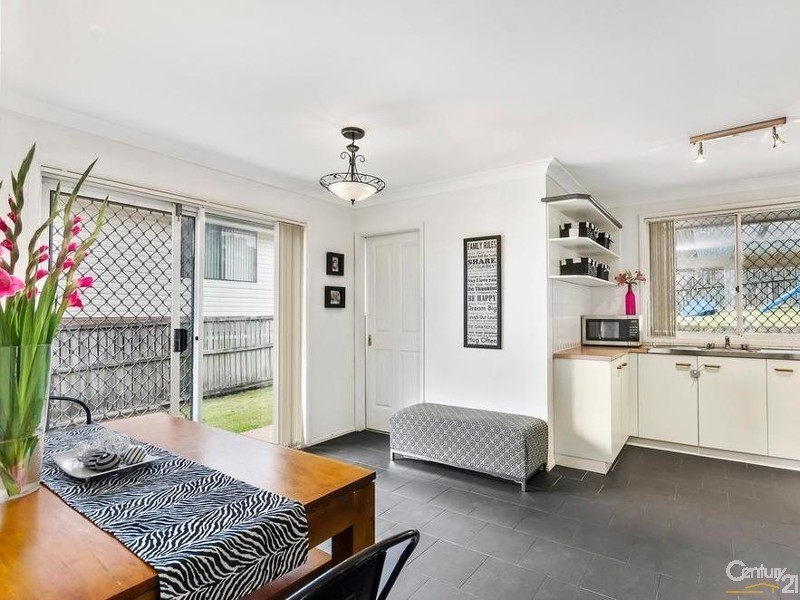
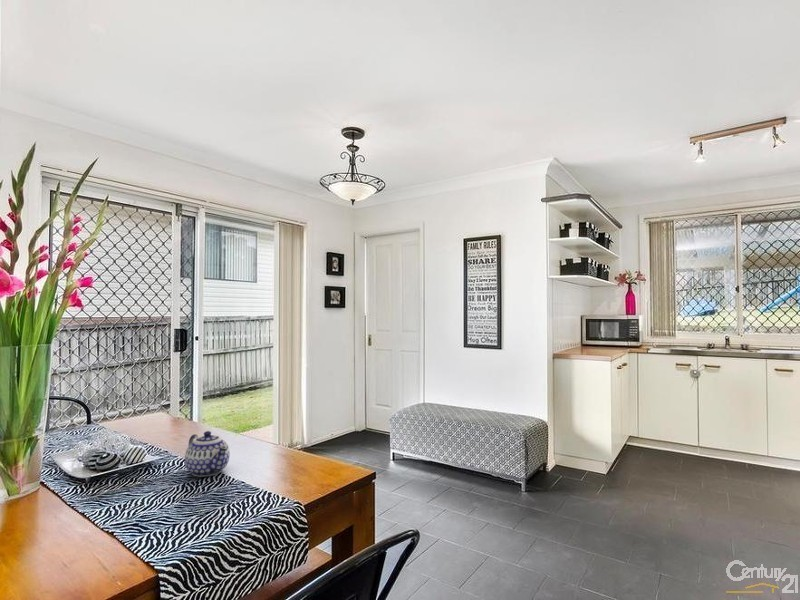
+ teapot (207, 451)
